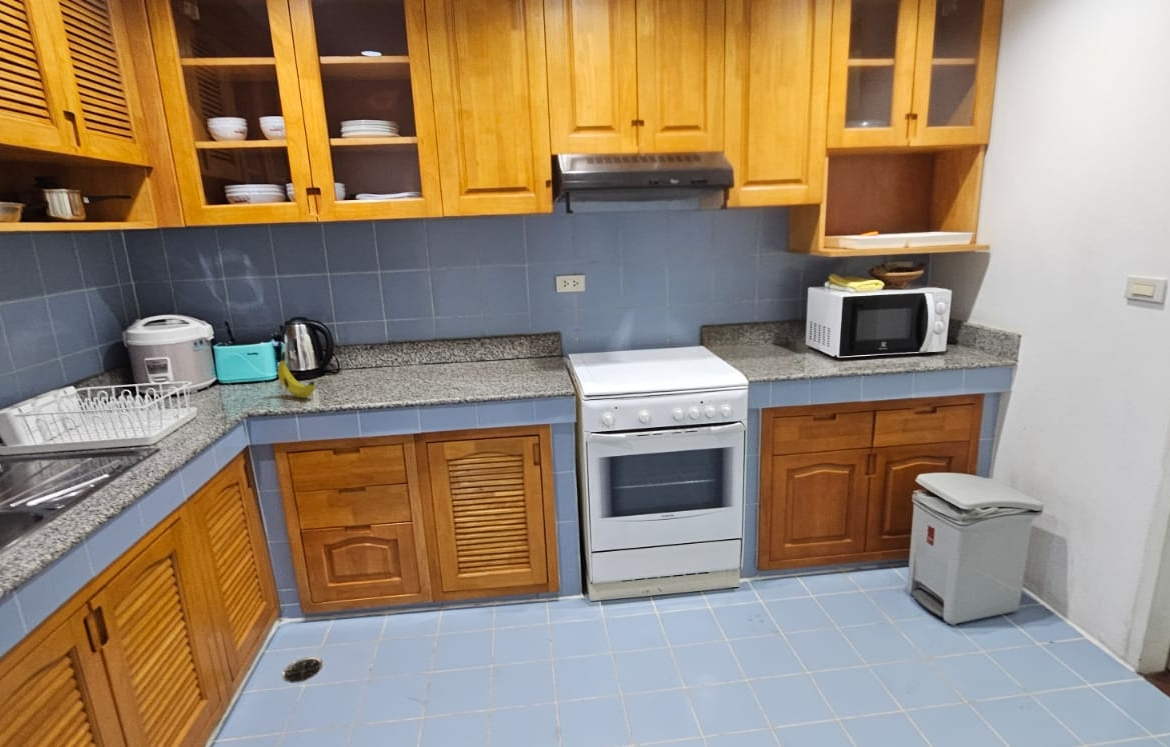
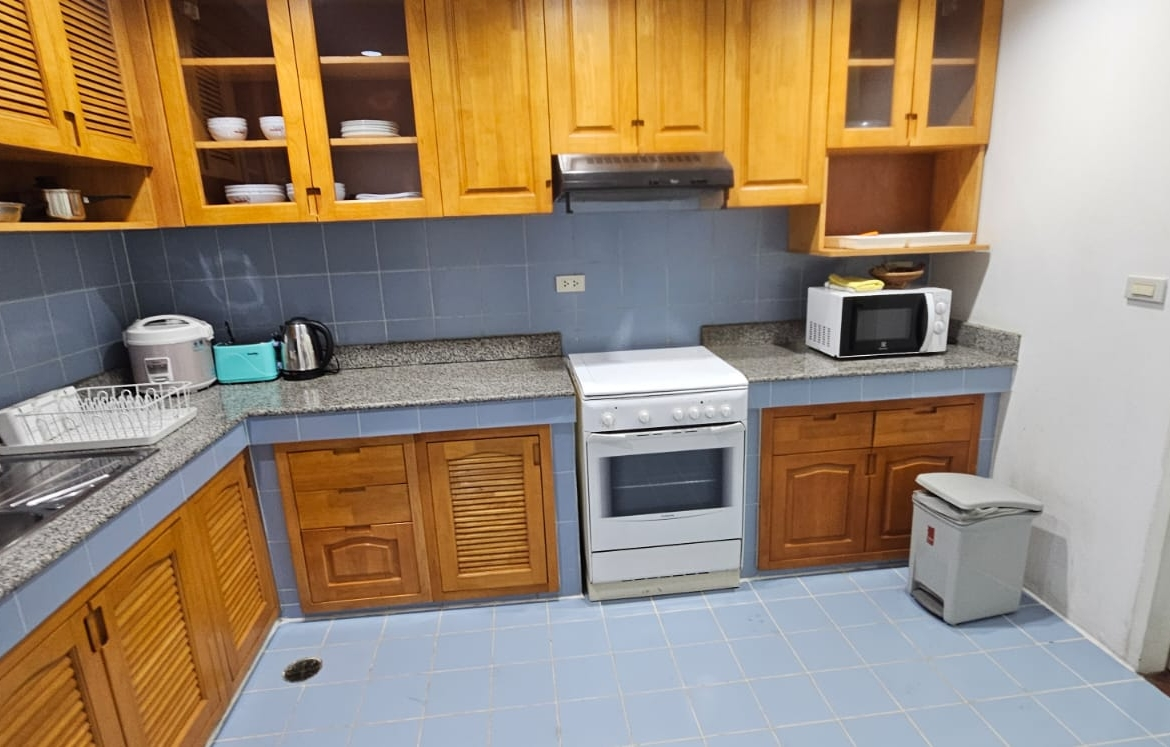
- banana (293, 377)
